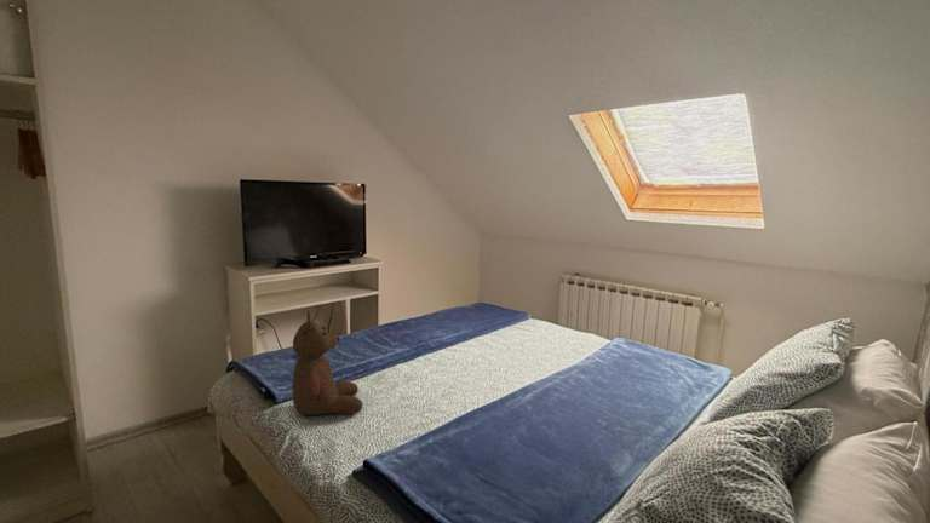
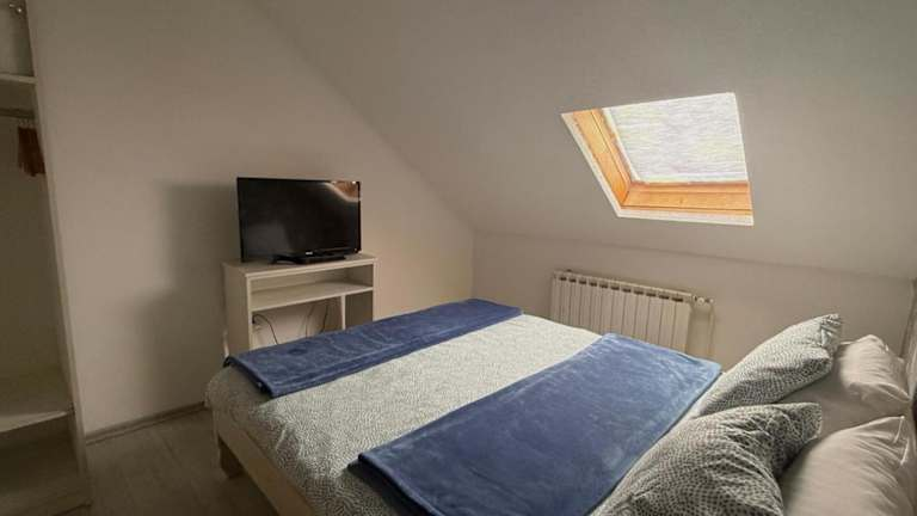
- teddy bear (326, 361)
